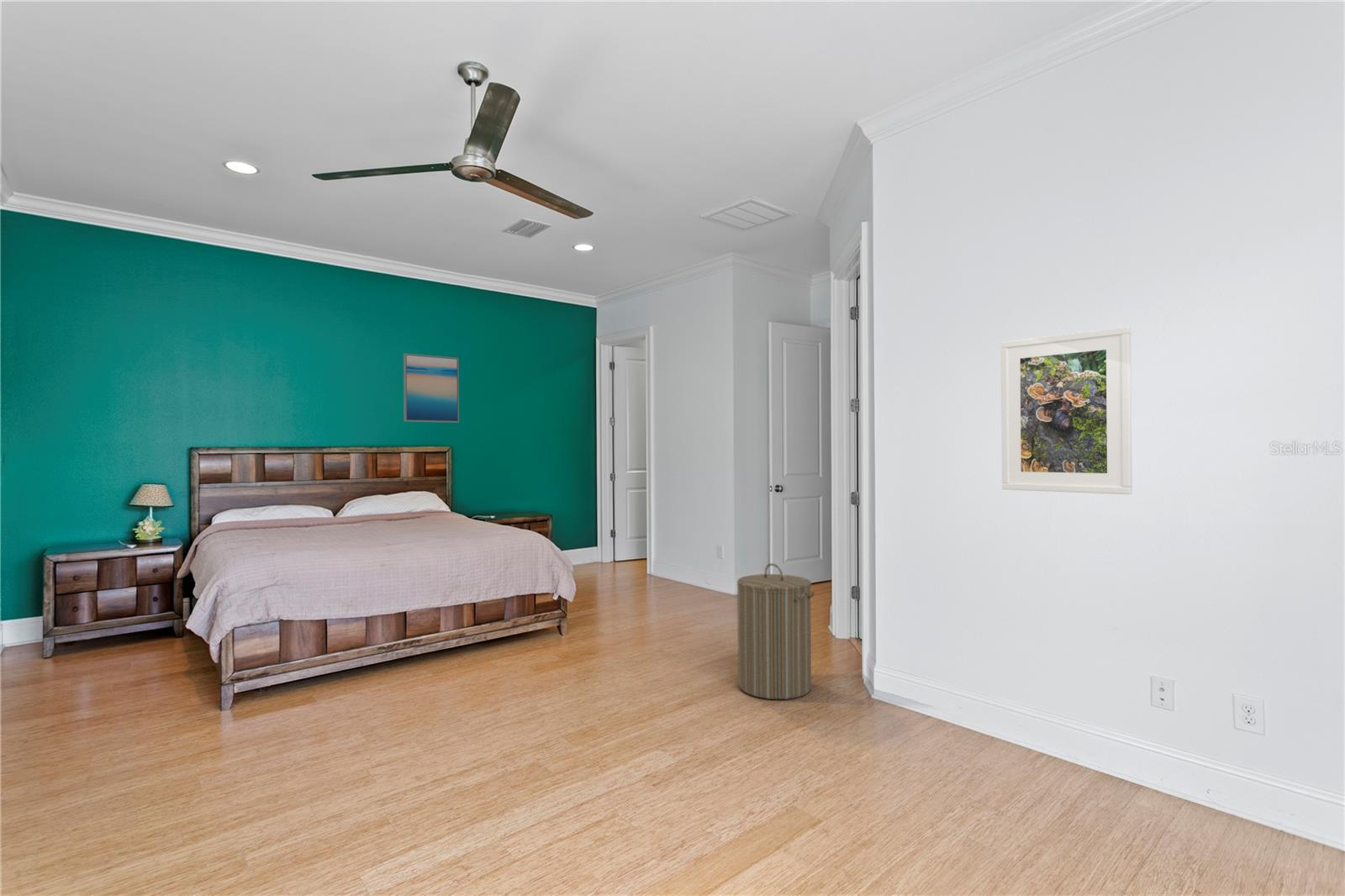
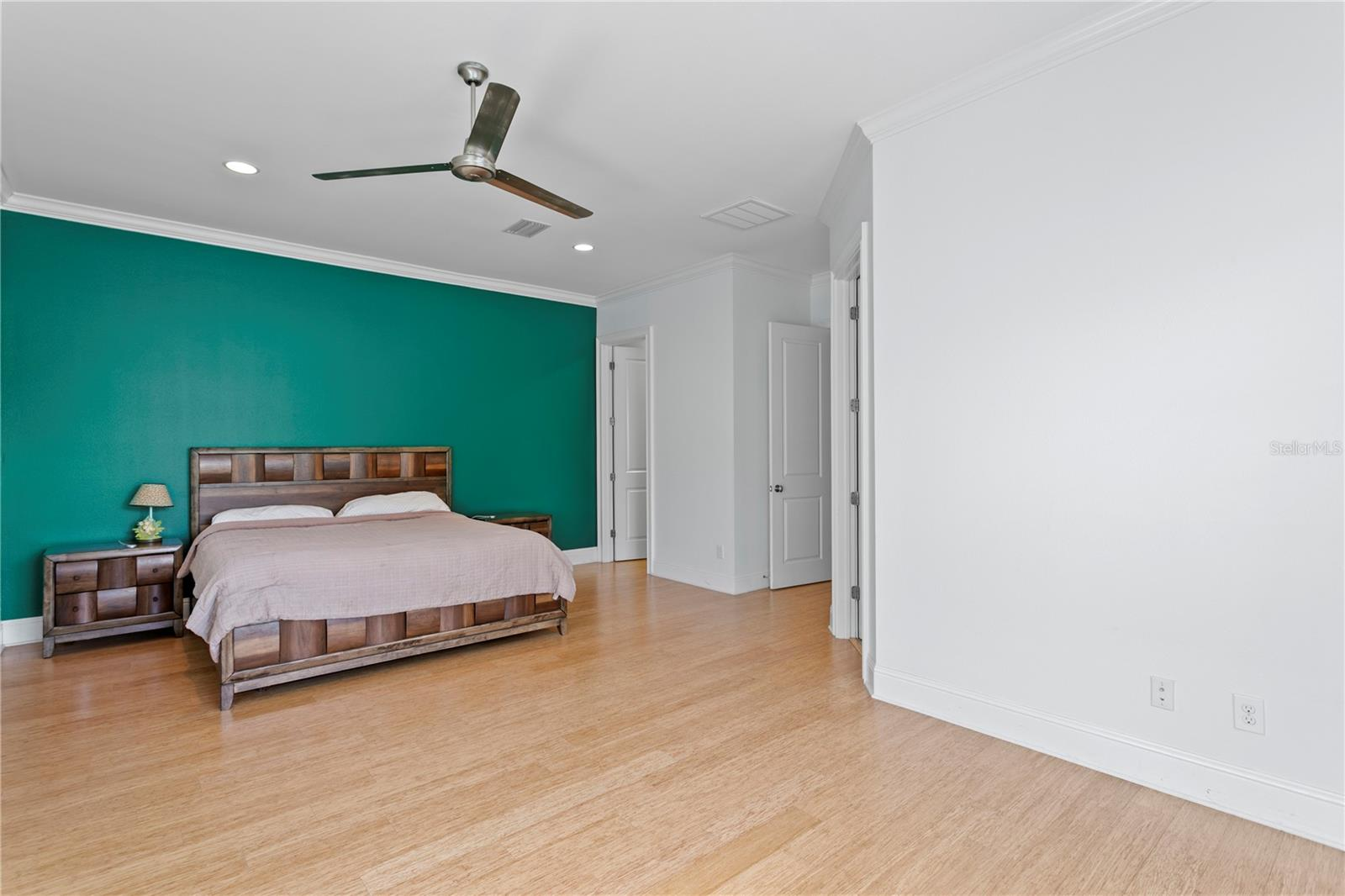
- wall art (431, 388)
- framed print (1062, 413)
- laundry hamper (774, 625)
